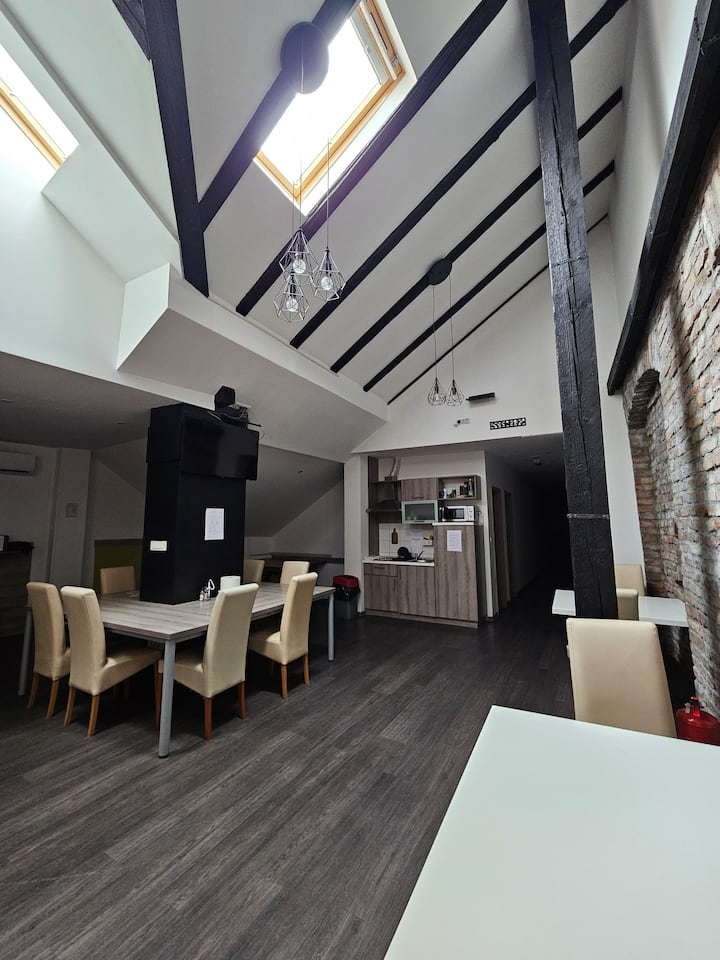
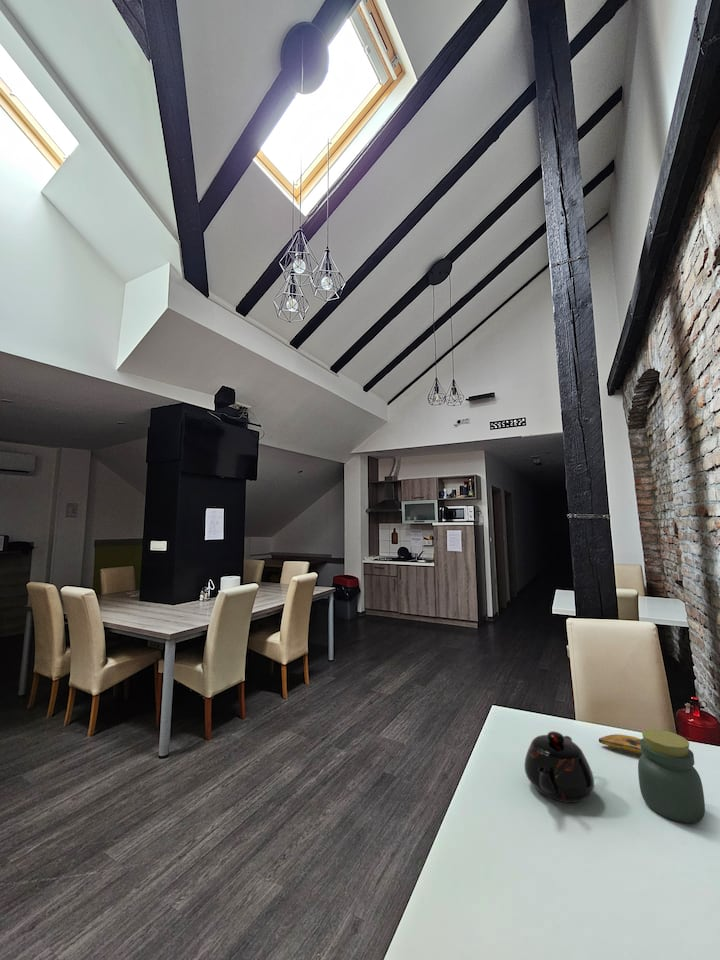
+ banana (636, 747)
+ teapot (556, 762)
+ jar (668, 772)
